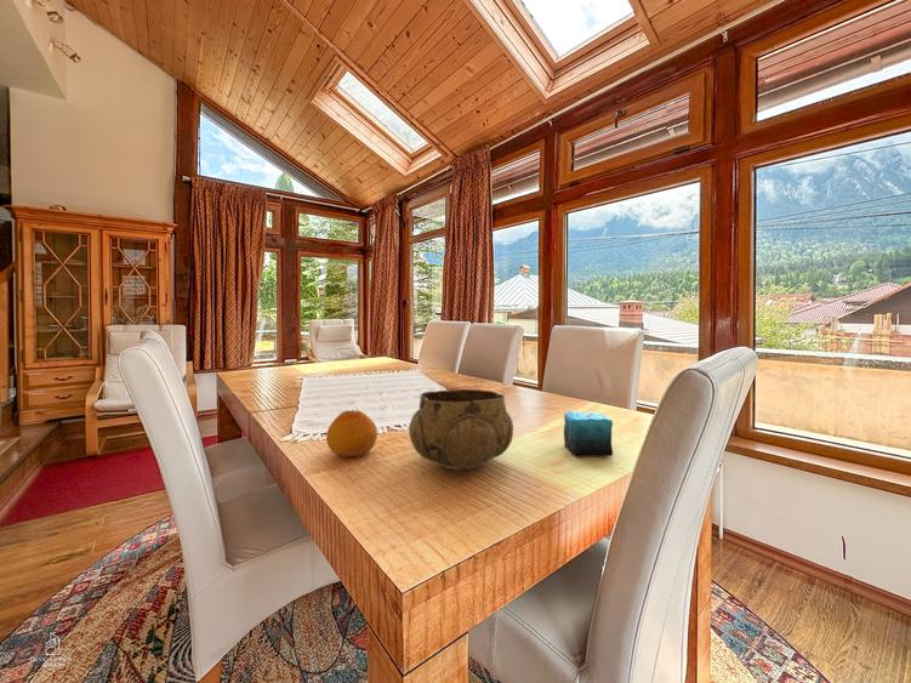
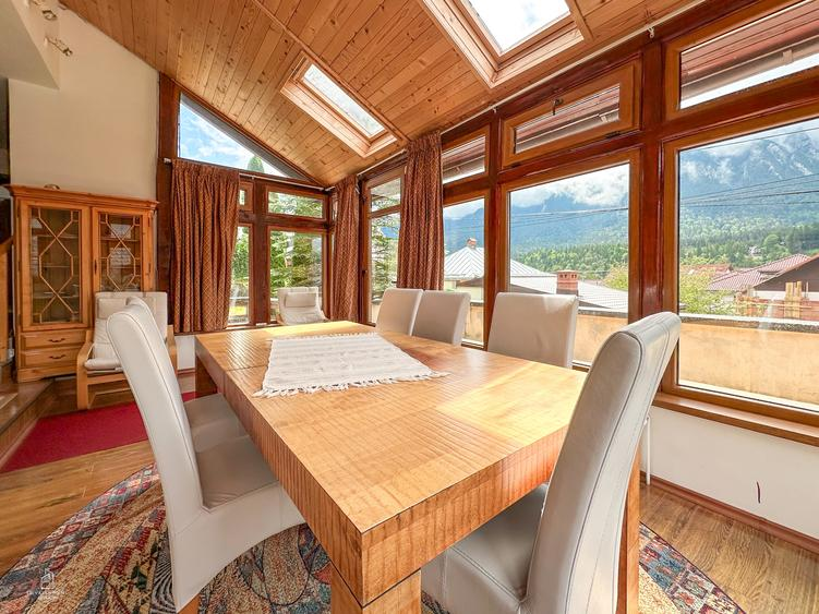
- decorative bowl (461, 428)
- candle (586, 425)
- fruit (352, 431)
